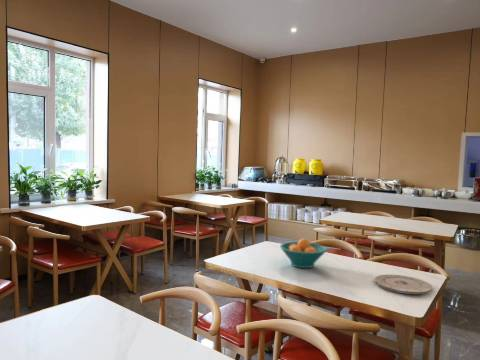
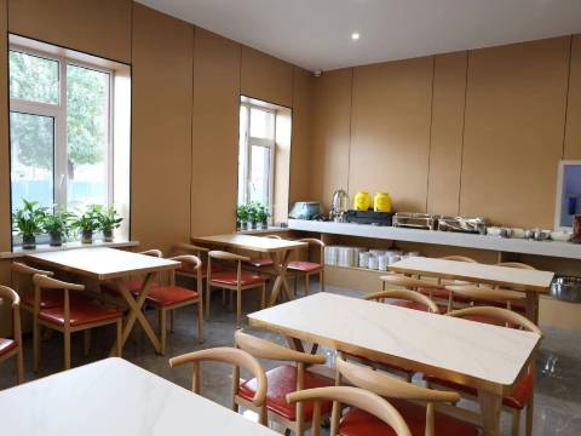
- plate (402, 284)
- fruit bowl (303, 252)
